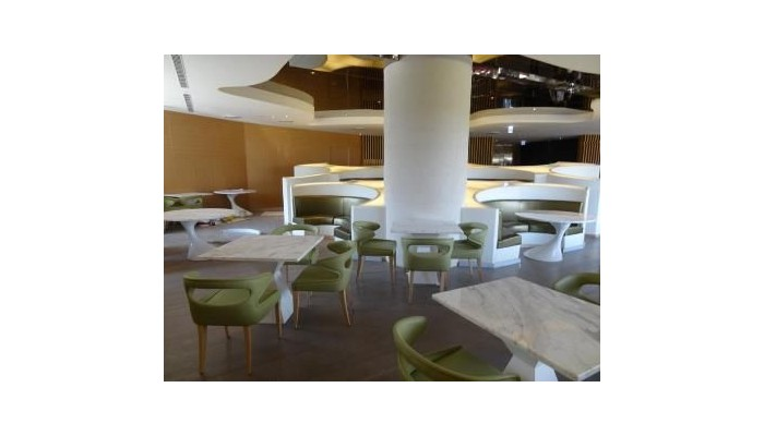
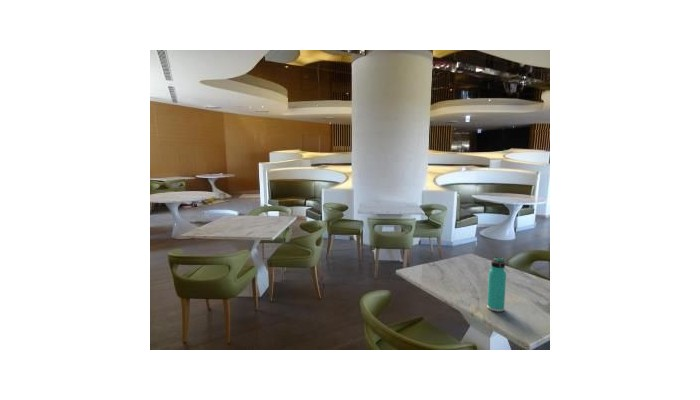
+ thermos bottle (496, 283)
